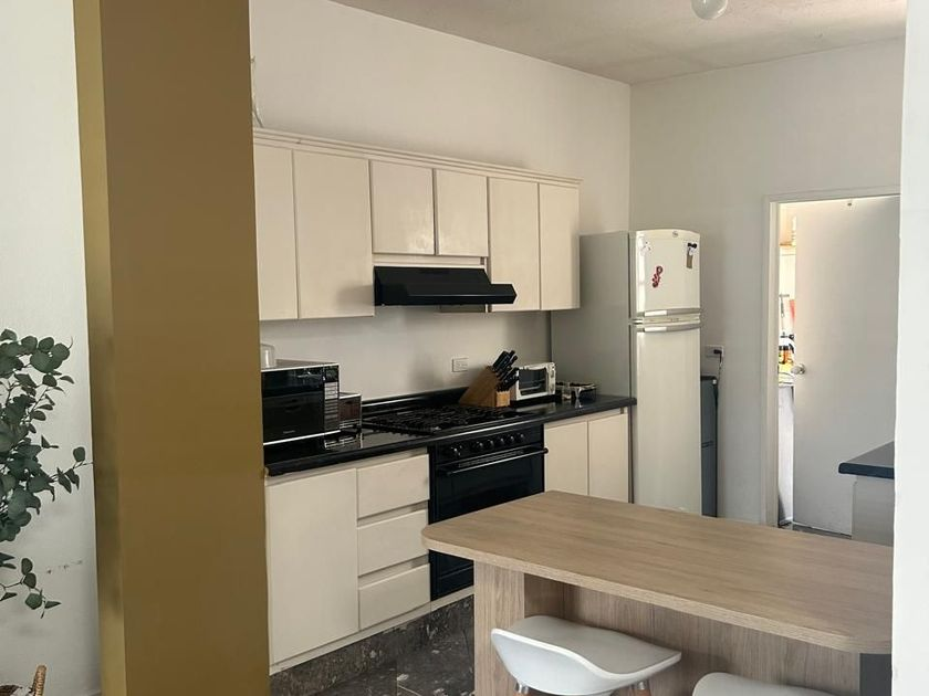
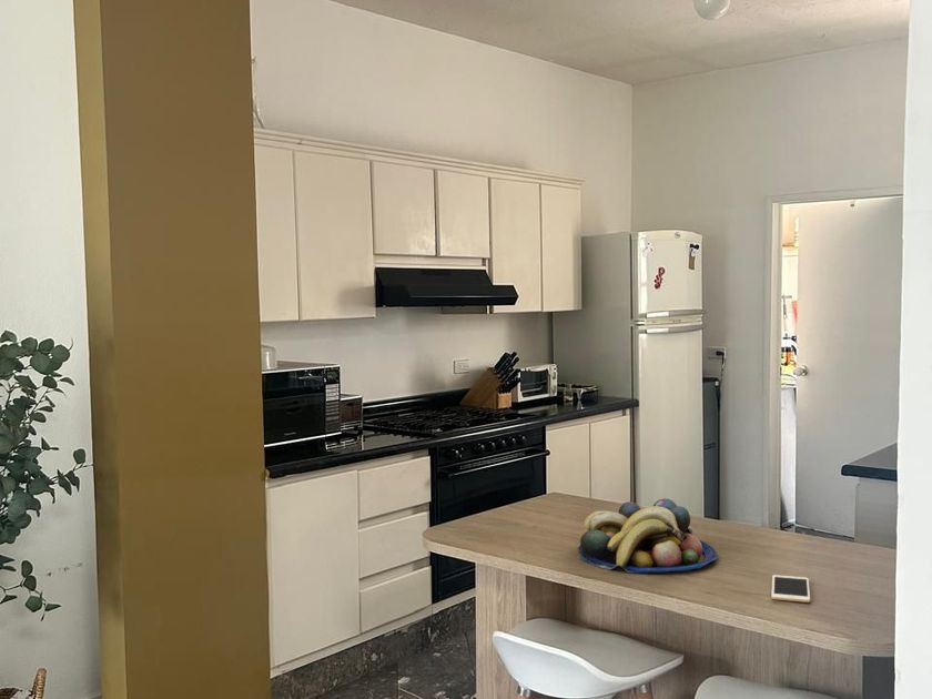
+ cell phone (790, 588)
+ fruit bowl (647, 528)
